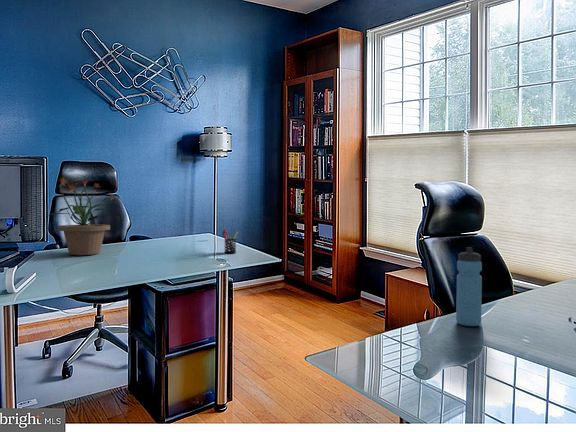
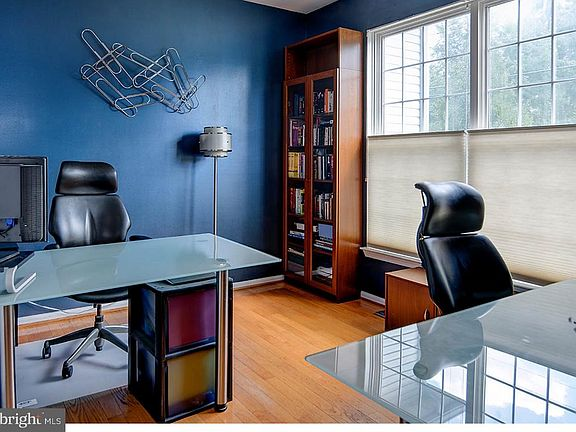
- potted plant (80, 215)
- pen holder (229, 240)
- water bottle (469, 285)
